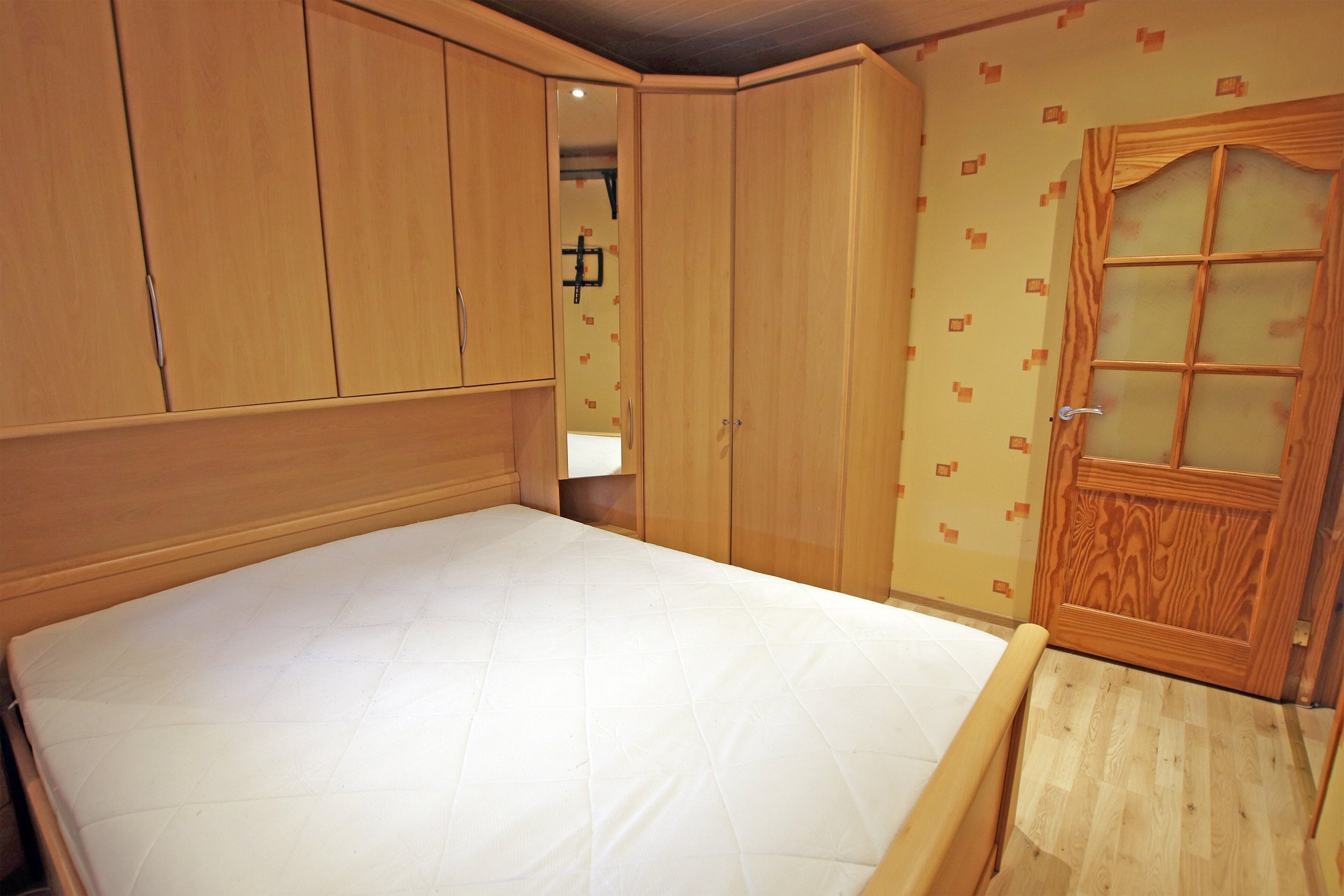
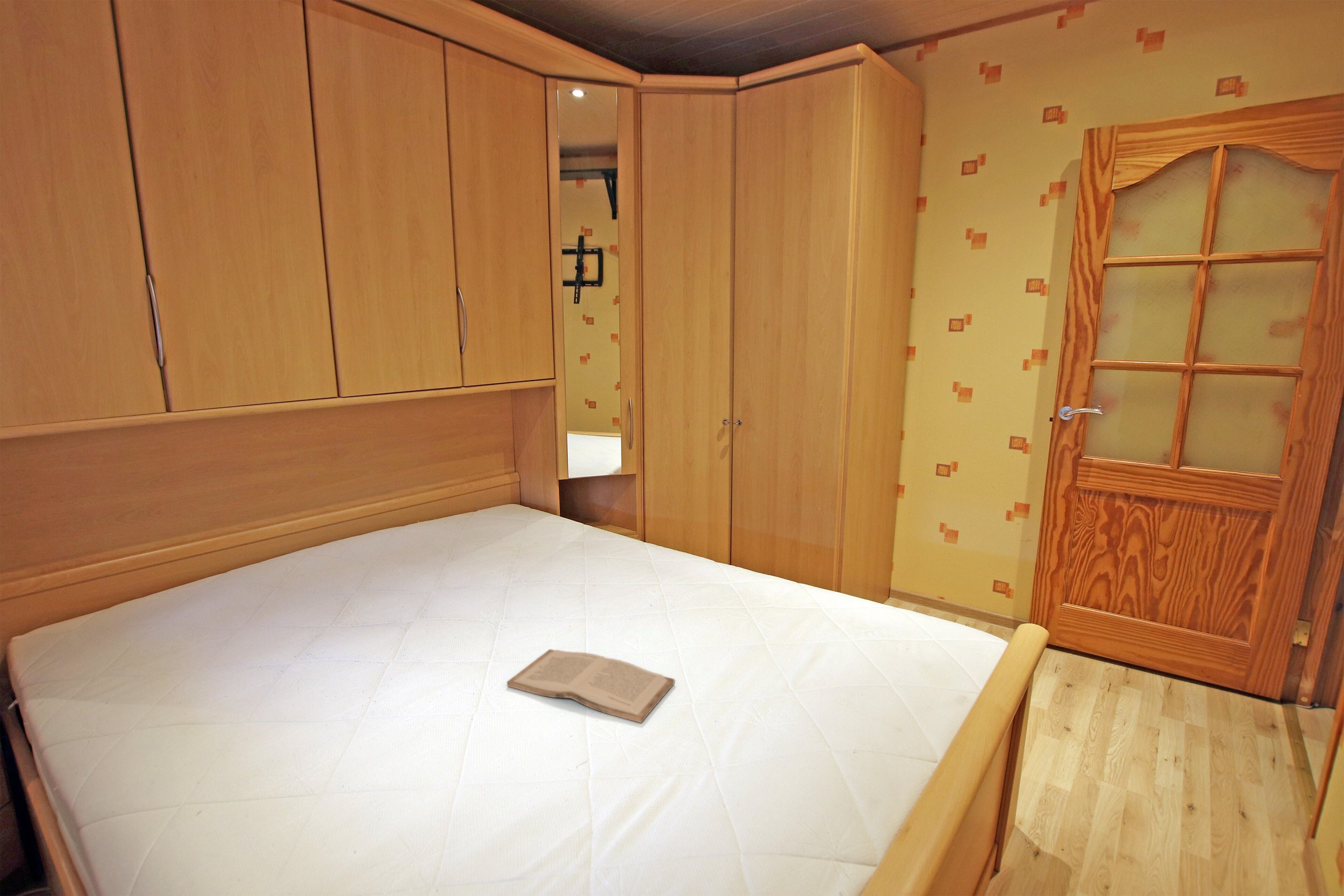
+ book (591, 678)
